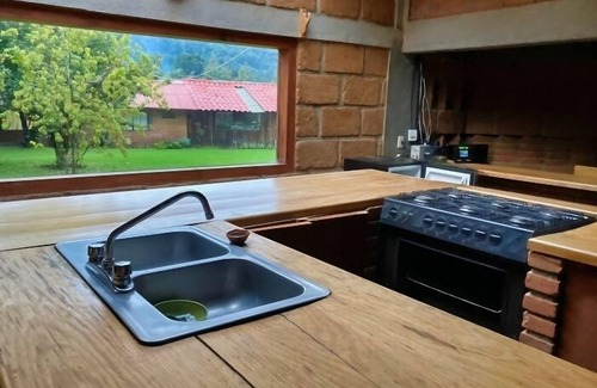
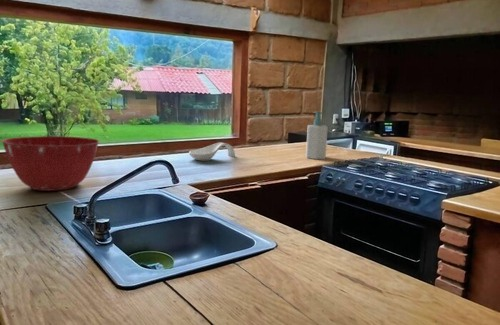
+ soap bottle (317, 135)
+ mixing bowl (53, 163)
+ spoon rest (212, 151)
